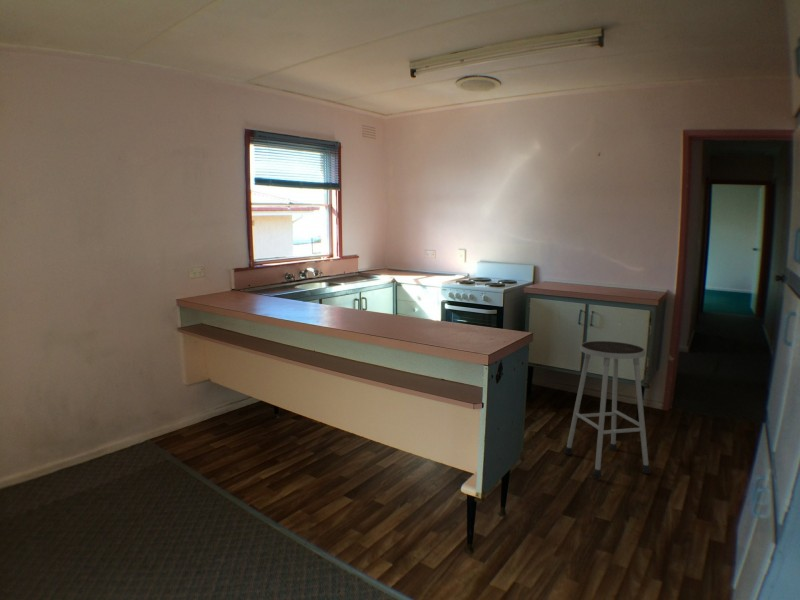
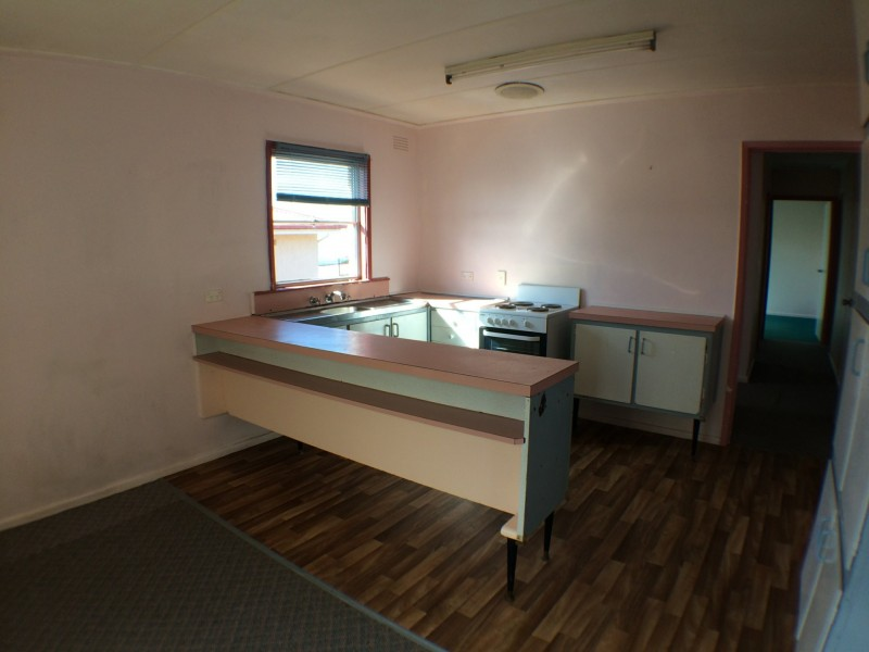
- stool (605, 406)
